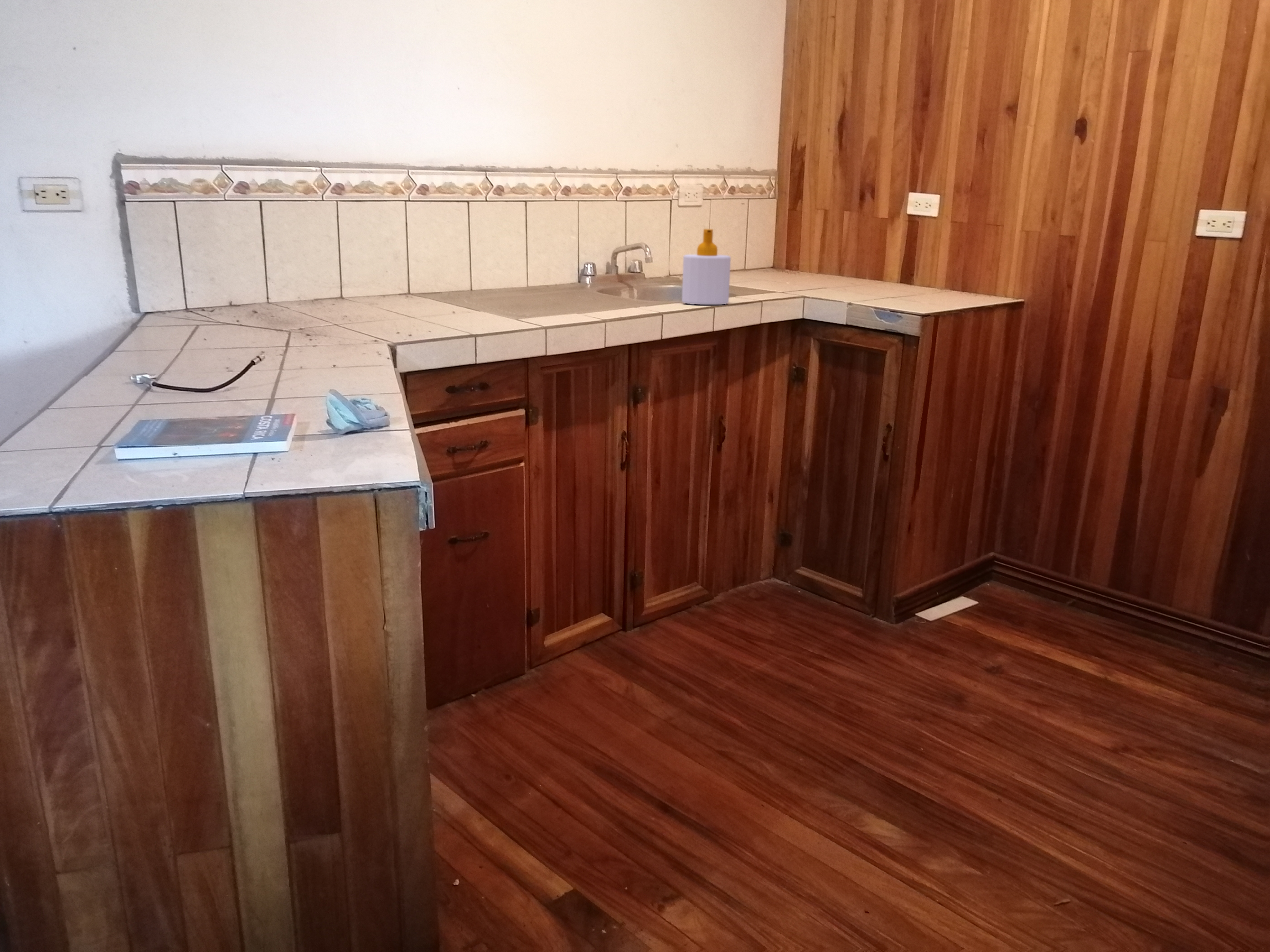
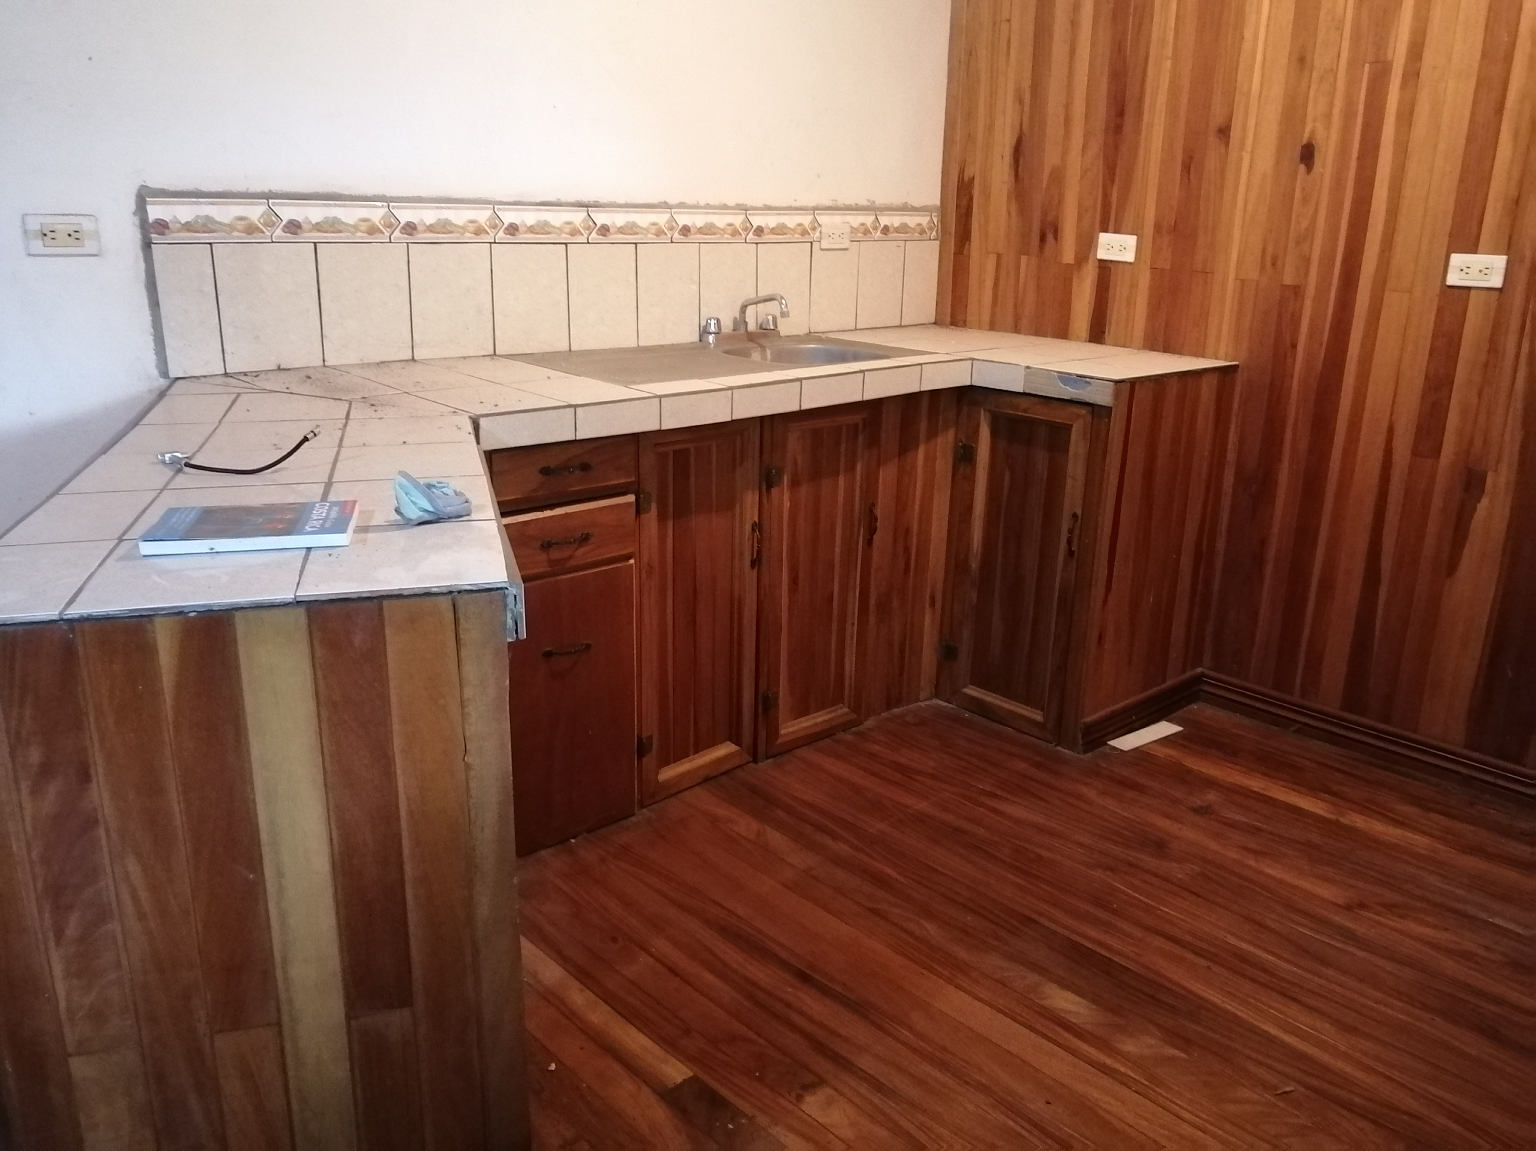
- soap bottle (707, 267)
